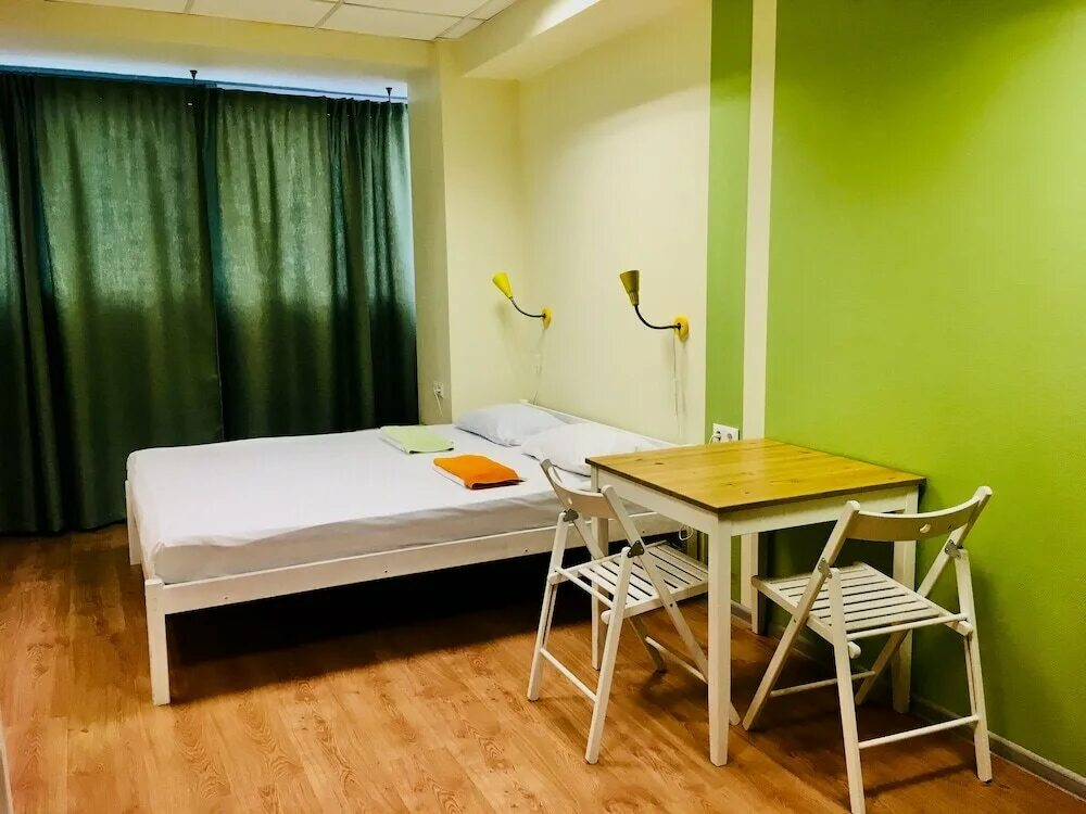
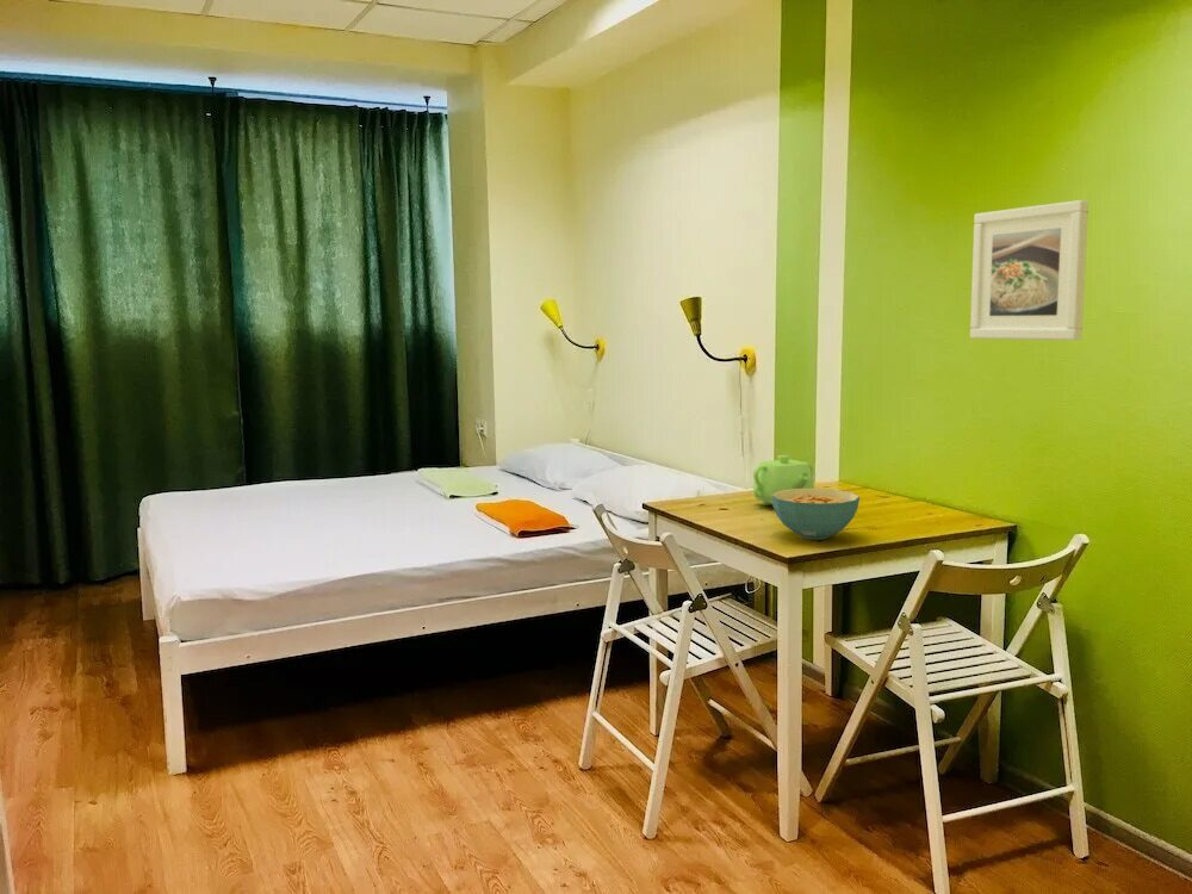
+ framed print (1025, 273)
+ cereal bowl (814, 516)
+ coffeepot (786, 480)
